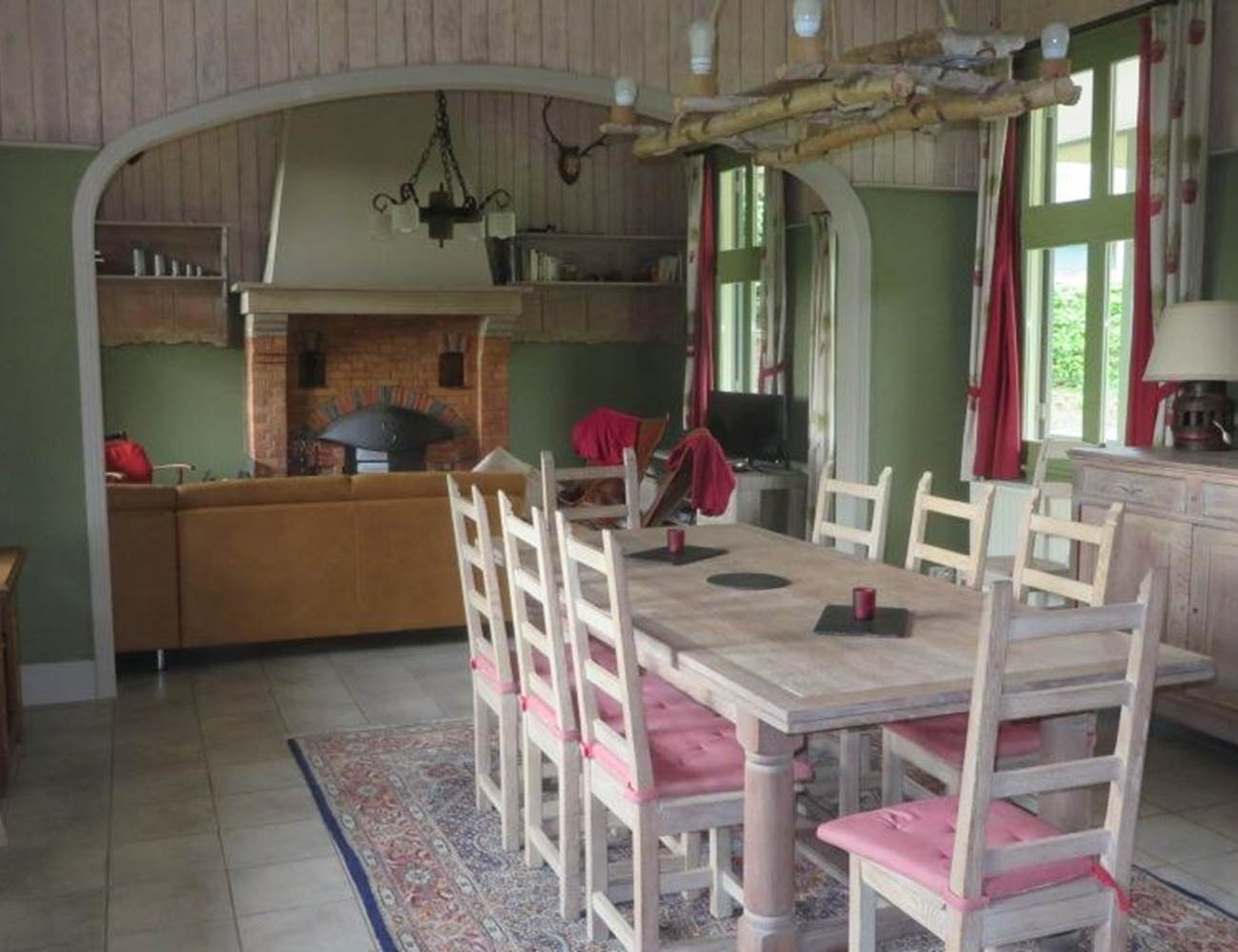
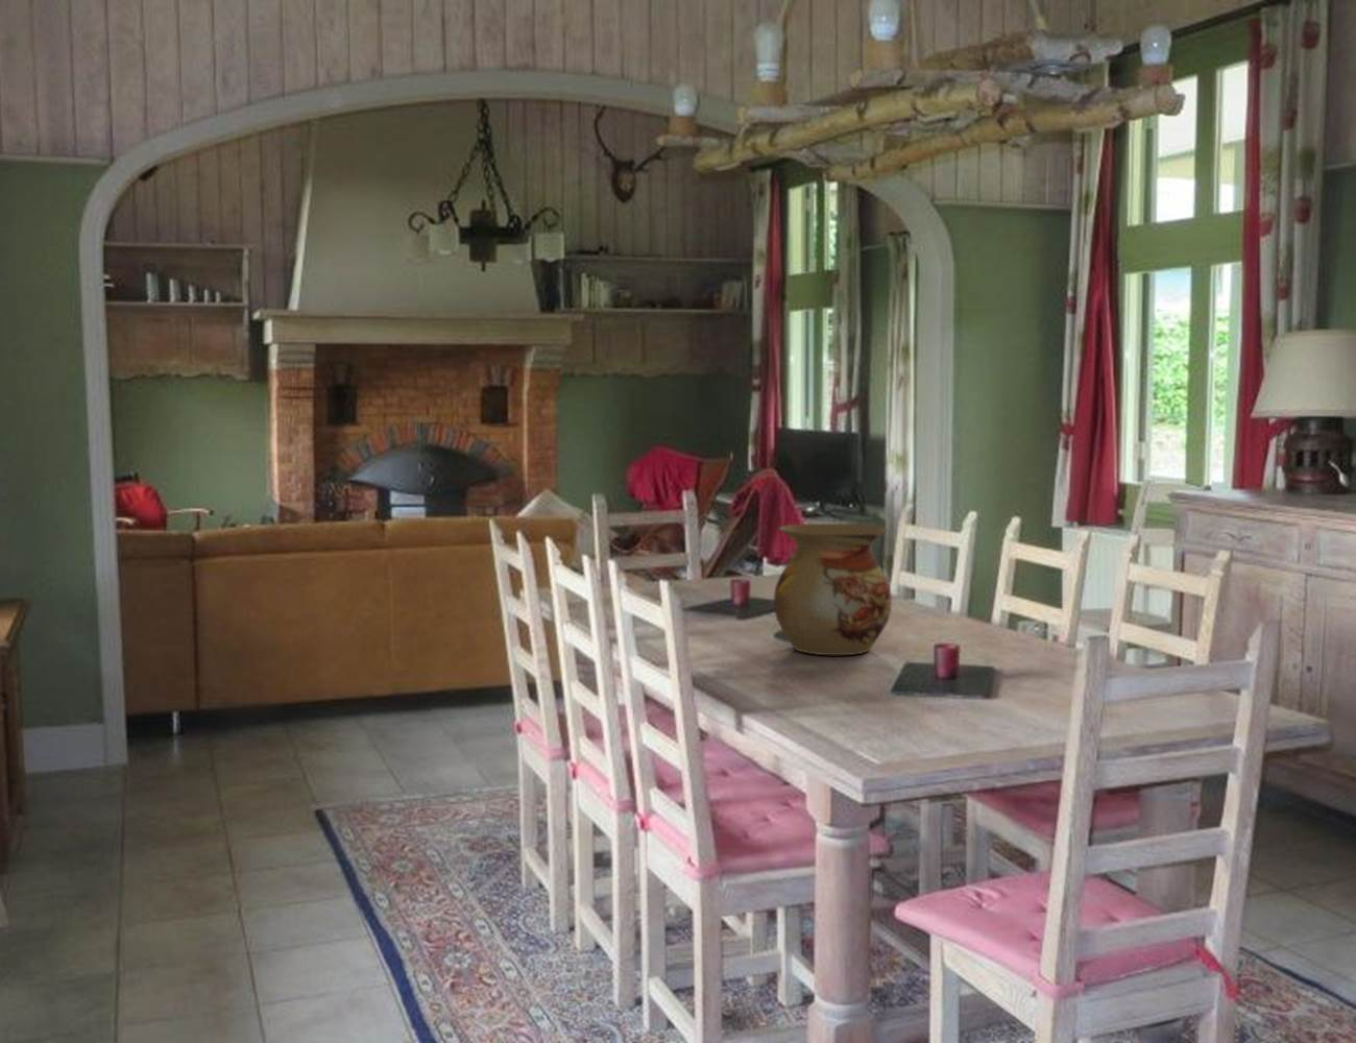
+ vase (832, 588)
